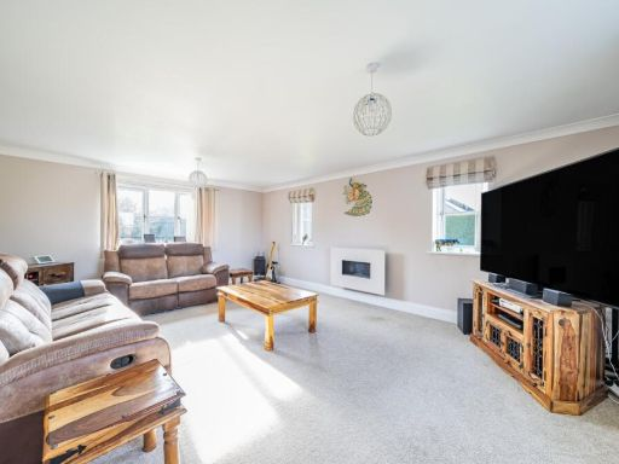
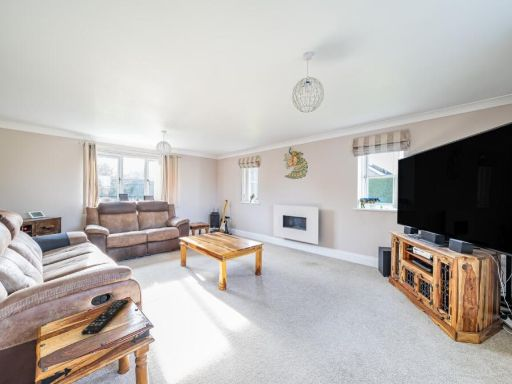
+ remote control (107, 314)
